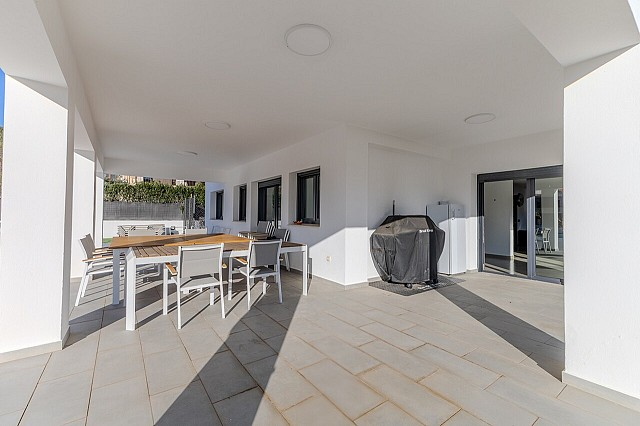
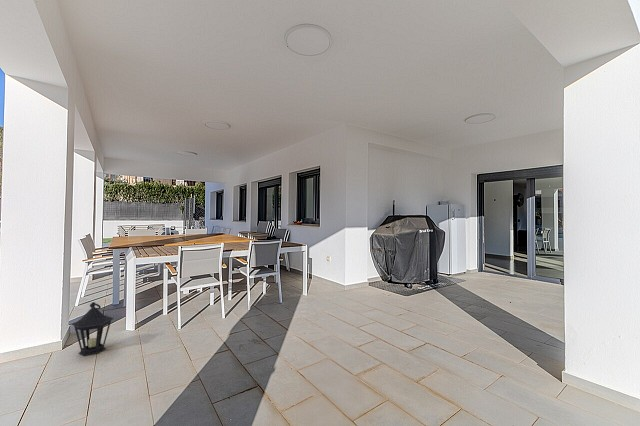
+ lantern (92, 326)
